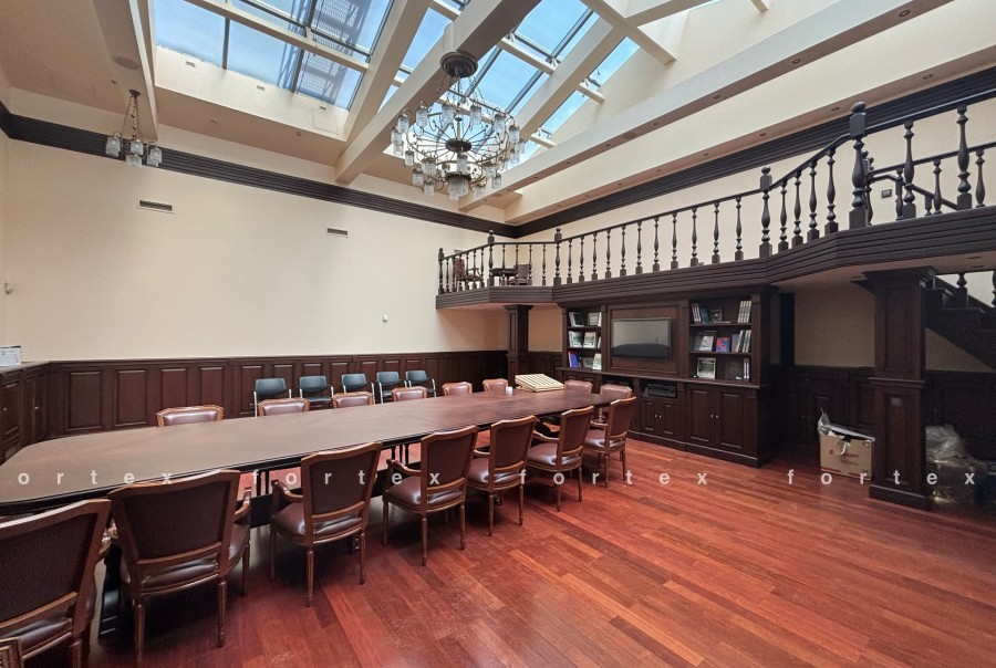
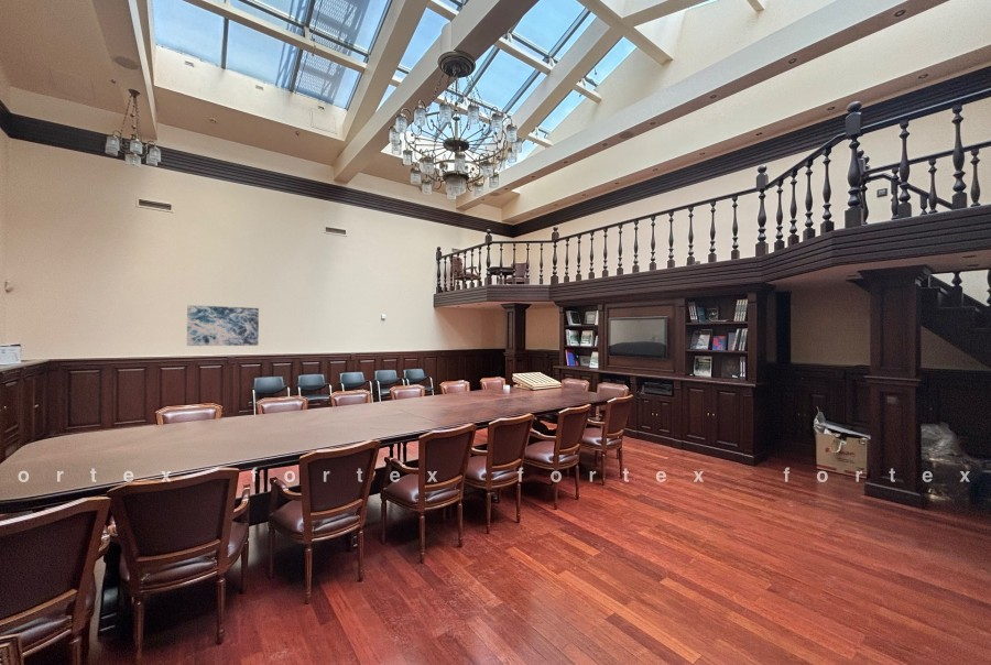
+ wall art (224, 326)
